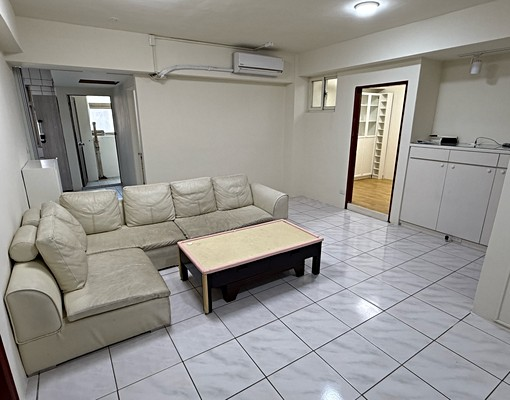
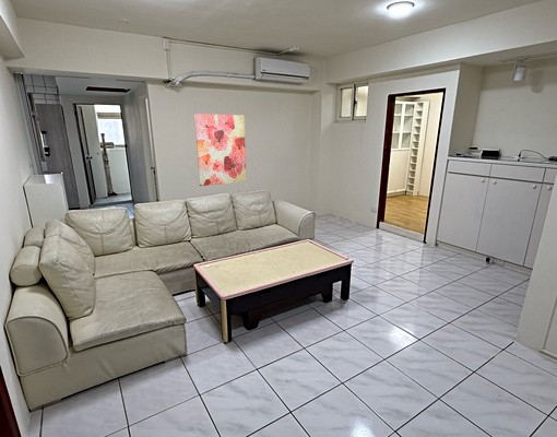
+ wall art (222, 150)
